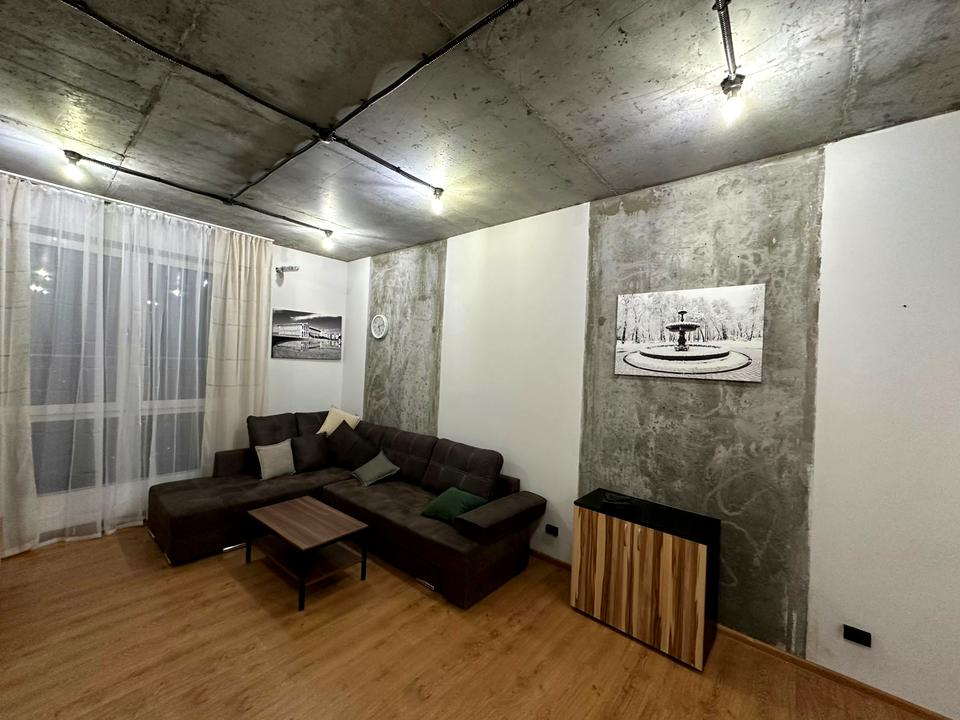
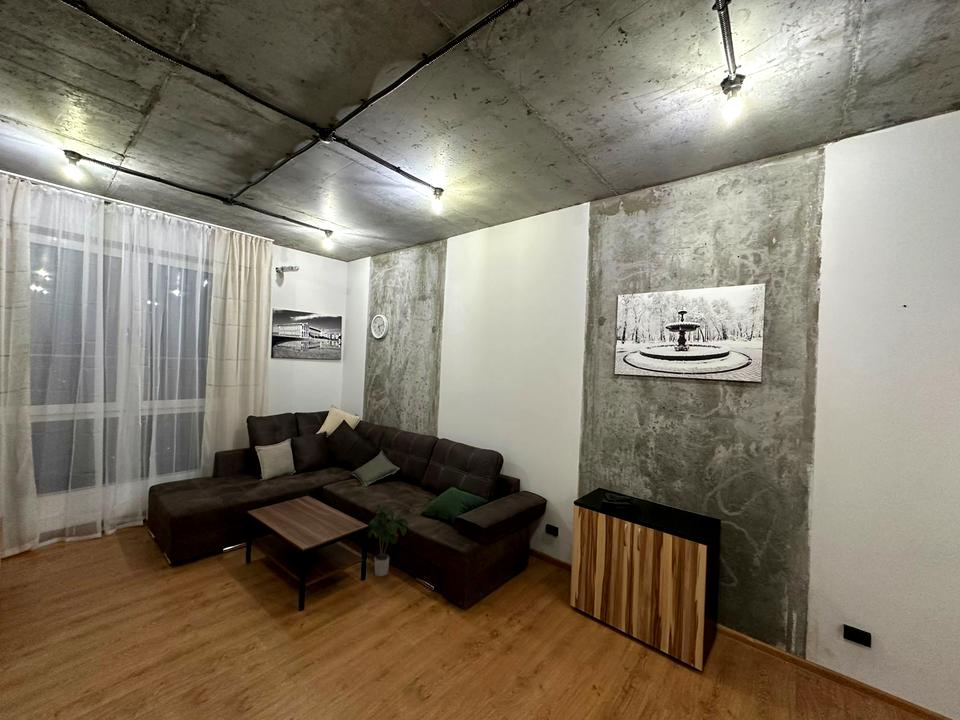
+ potted plant (383, 539)
